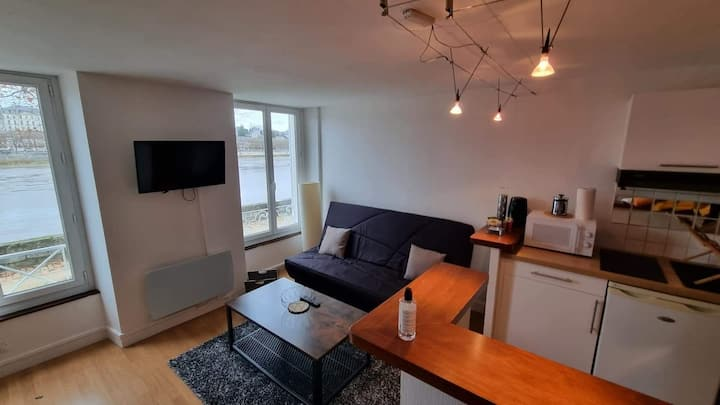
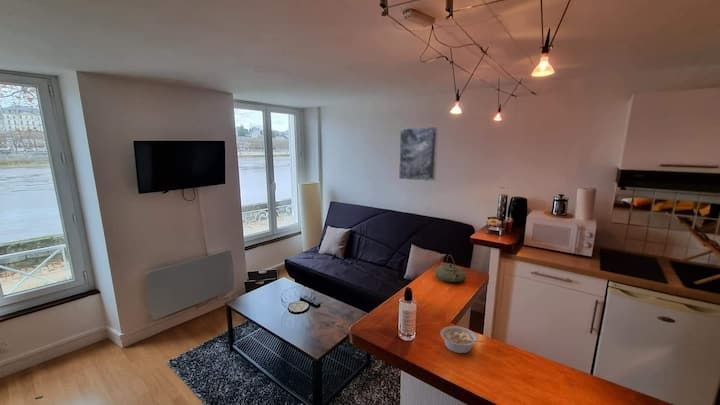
+ legume (459, 339)
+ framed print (417, 154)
+ teapot (451, 267)
